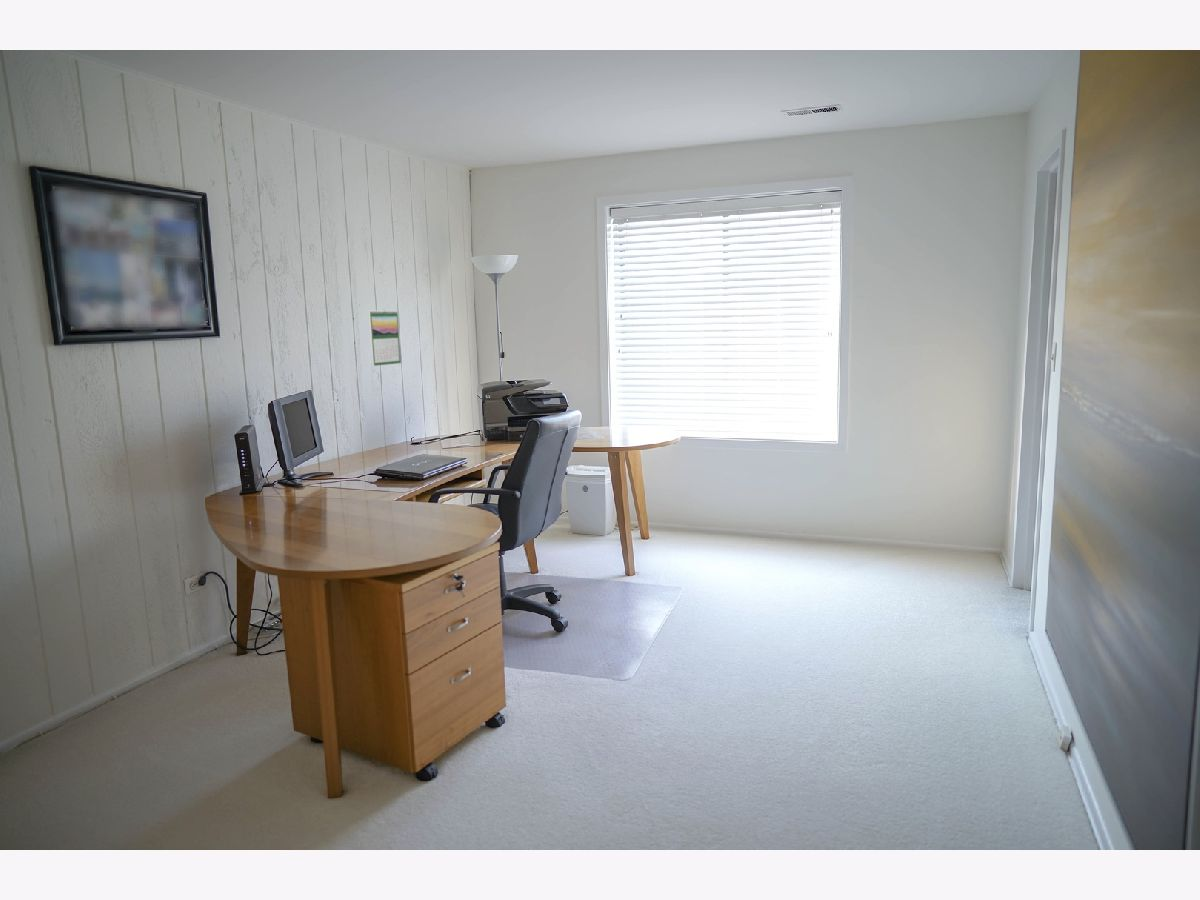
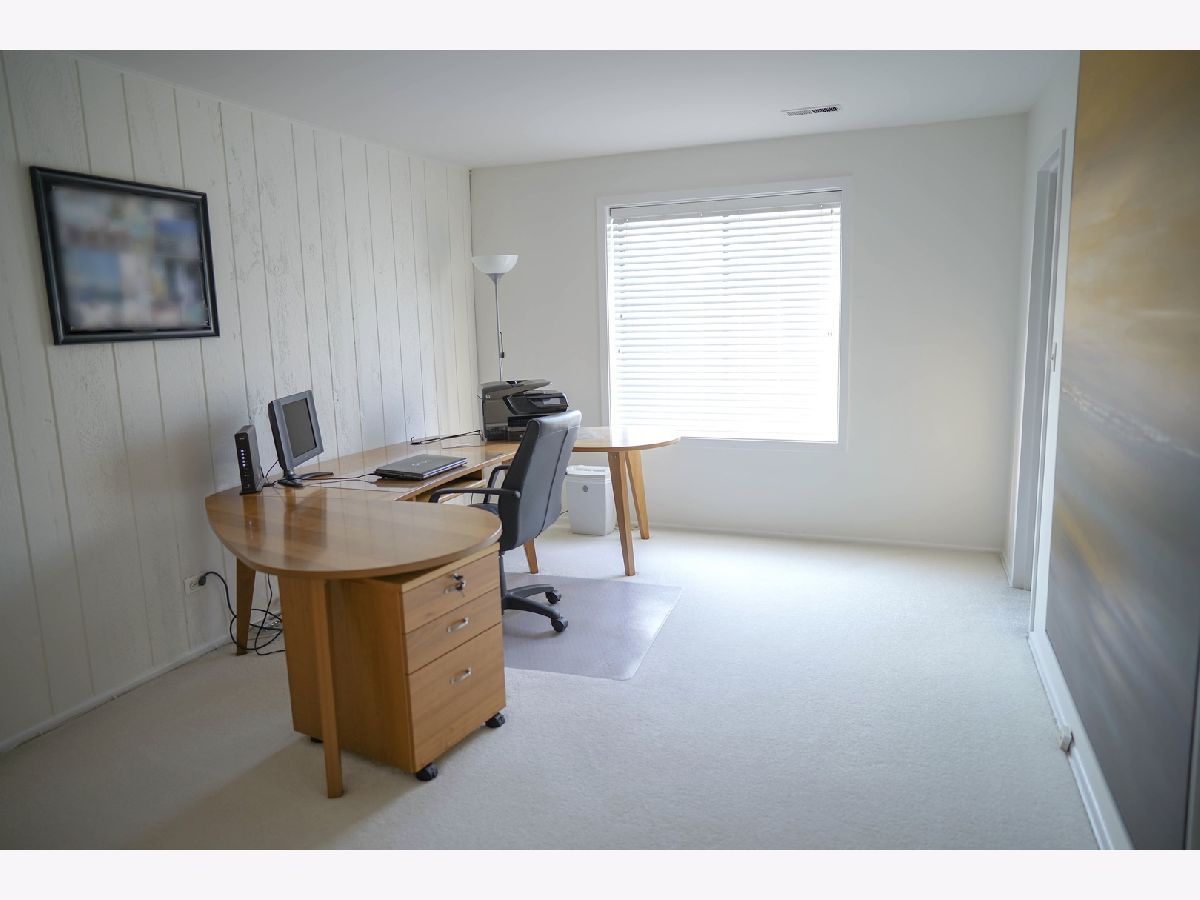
- calendar (385, 337)
